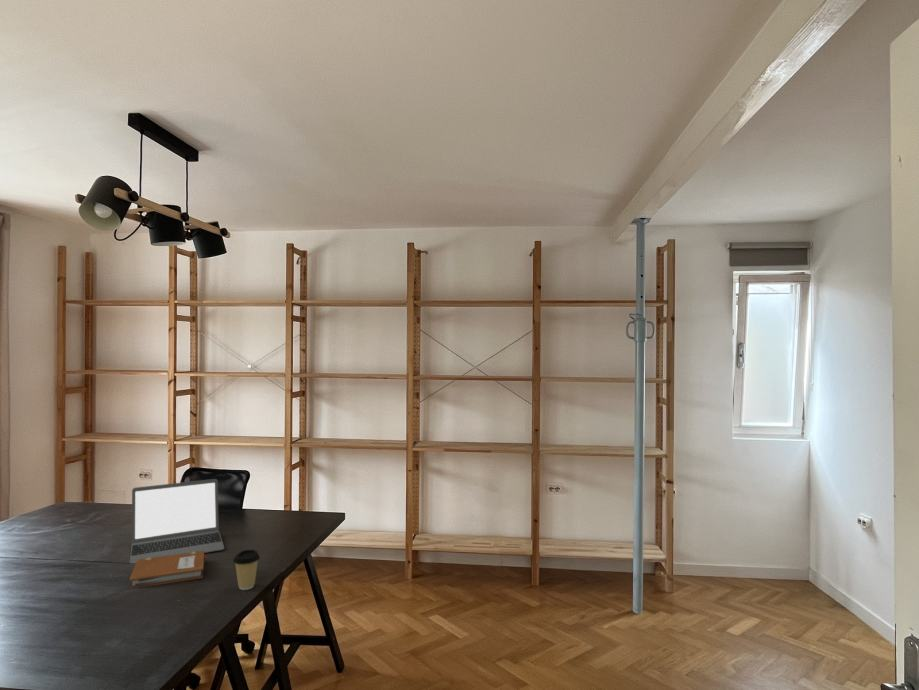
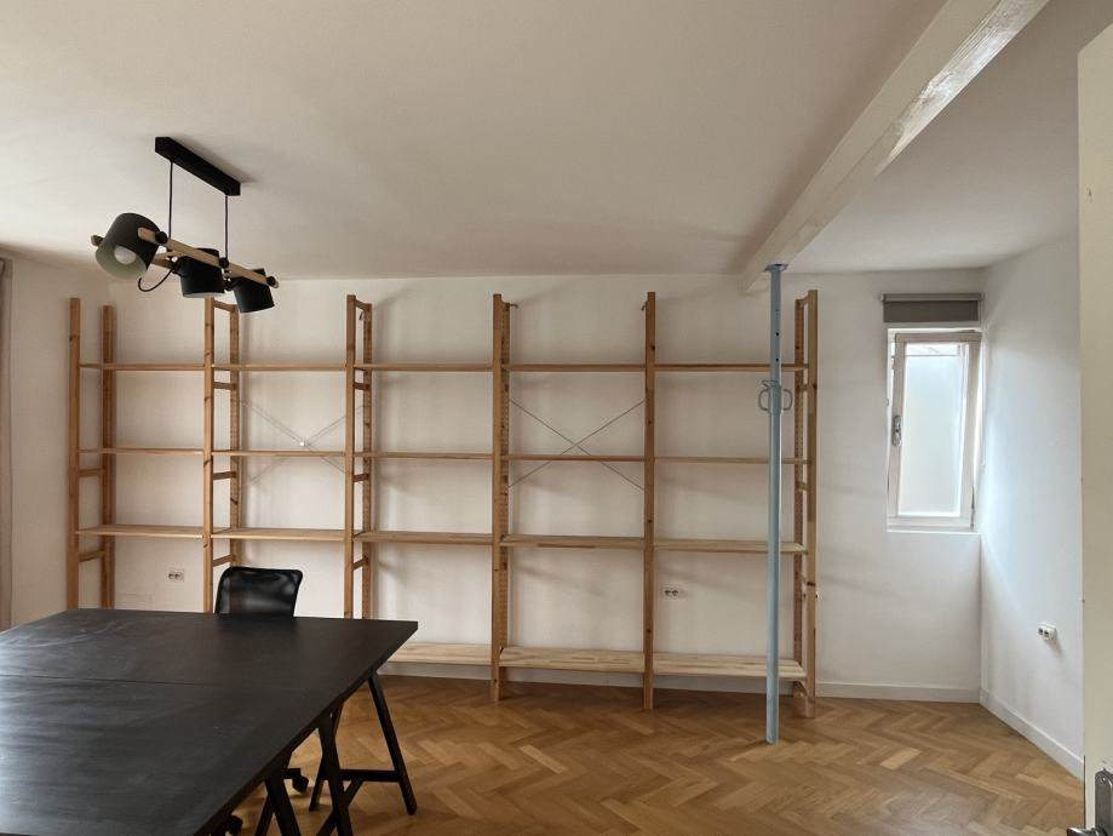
- notebook (171, 567)
- coffee cup (246, 570)
- laptop (177, 518)
